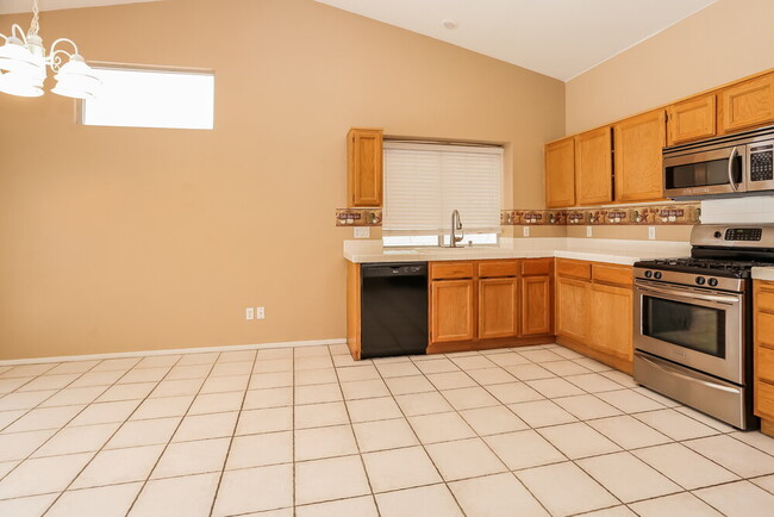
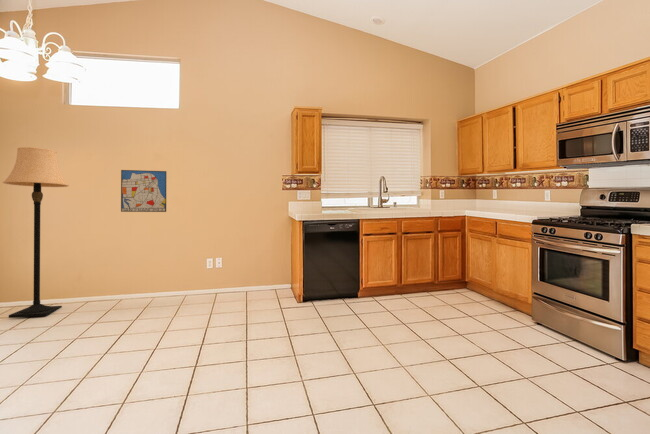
+ wall art (144, 191)
+ lamp (37, 231)
